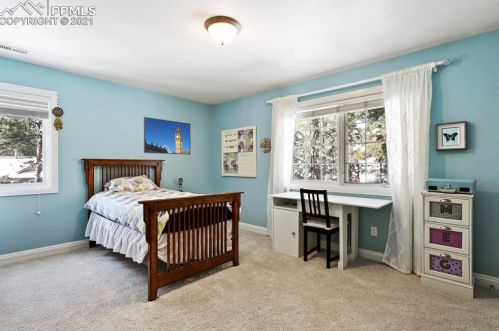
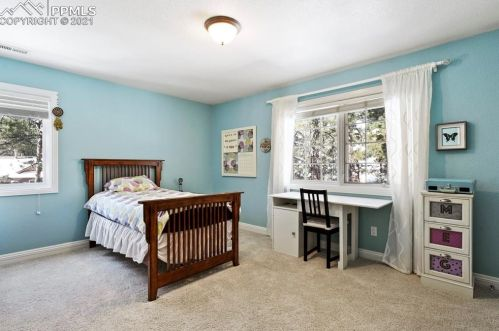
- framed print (168, 137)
